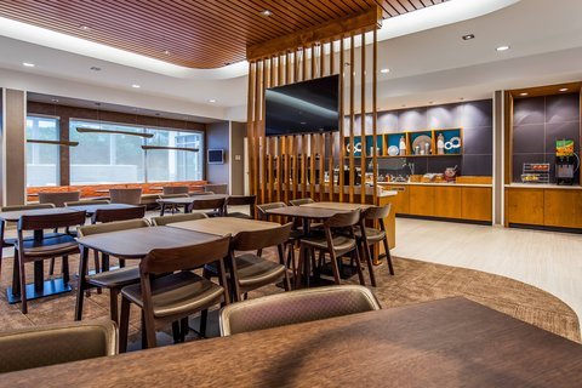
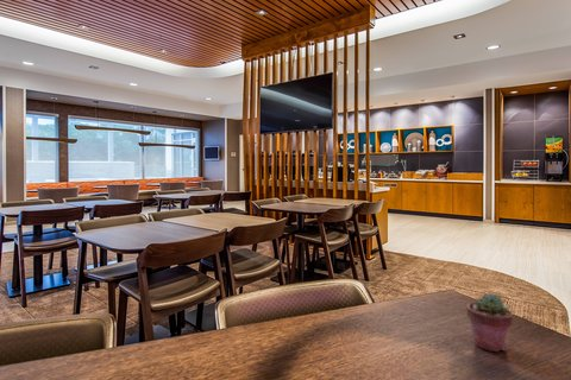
+ potted succulent (489, 319)
